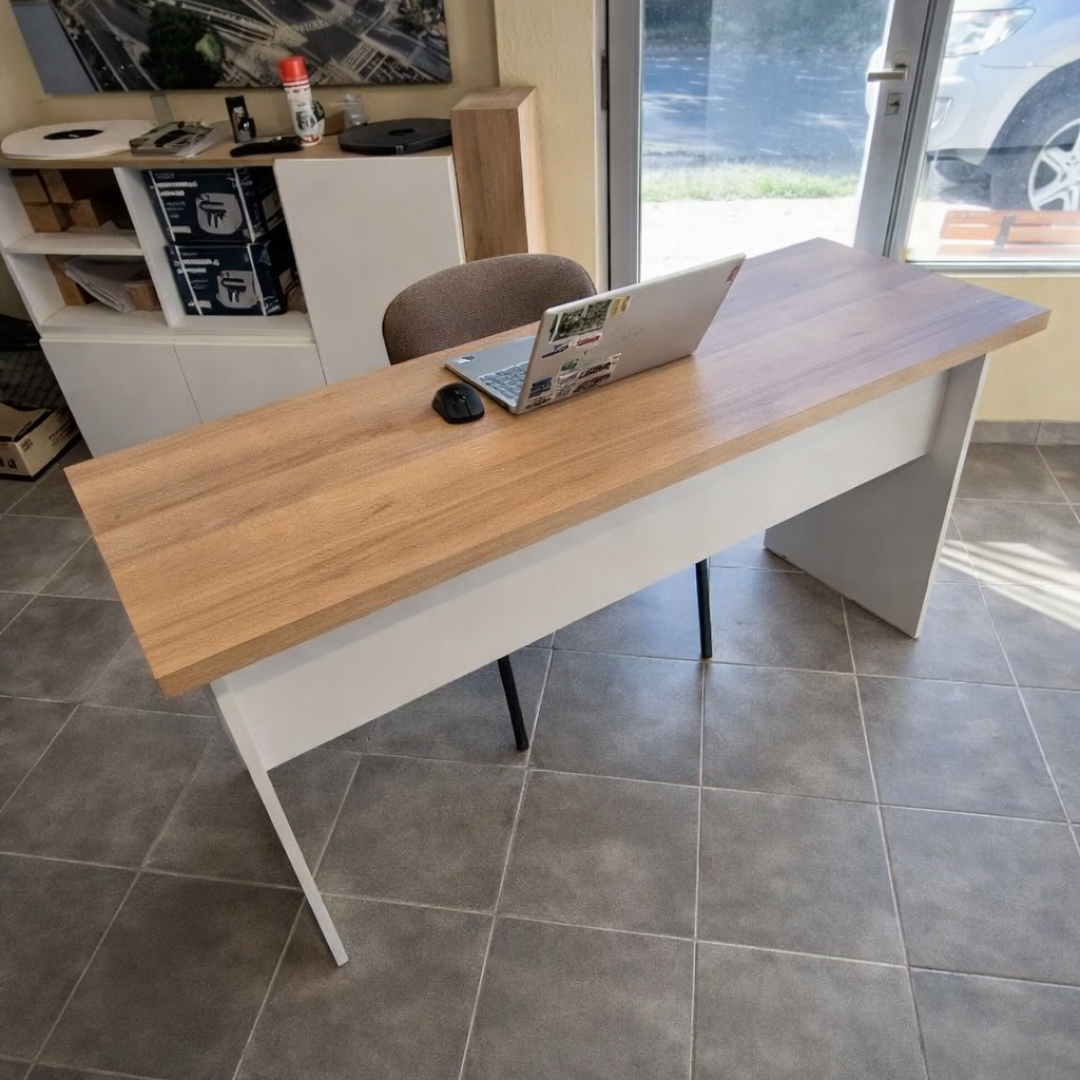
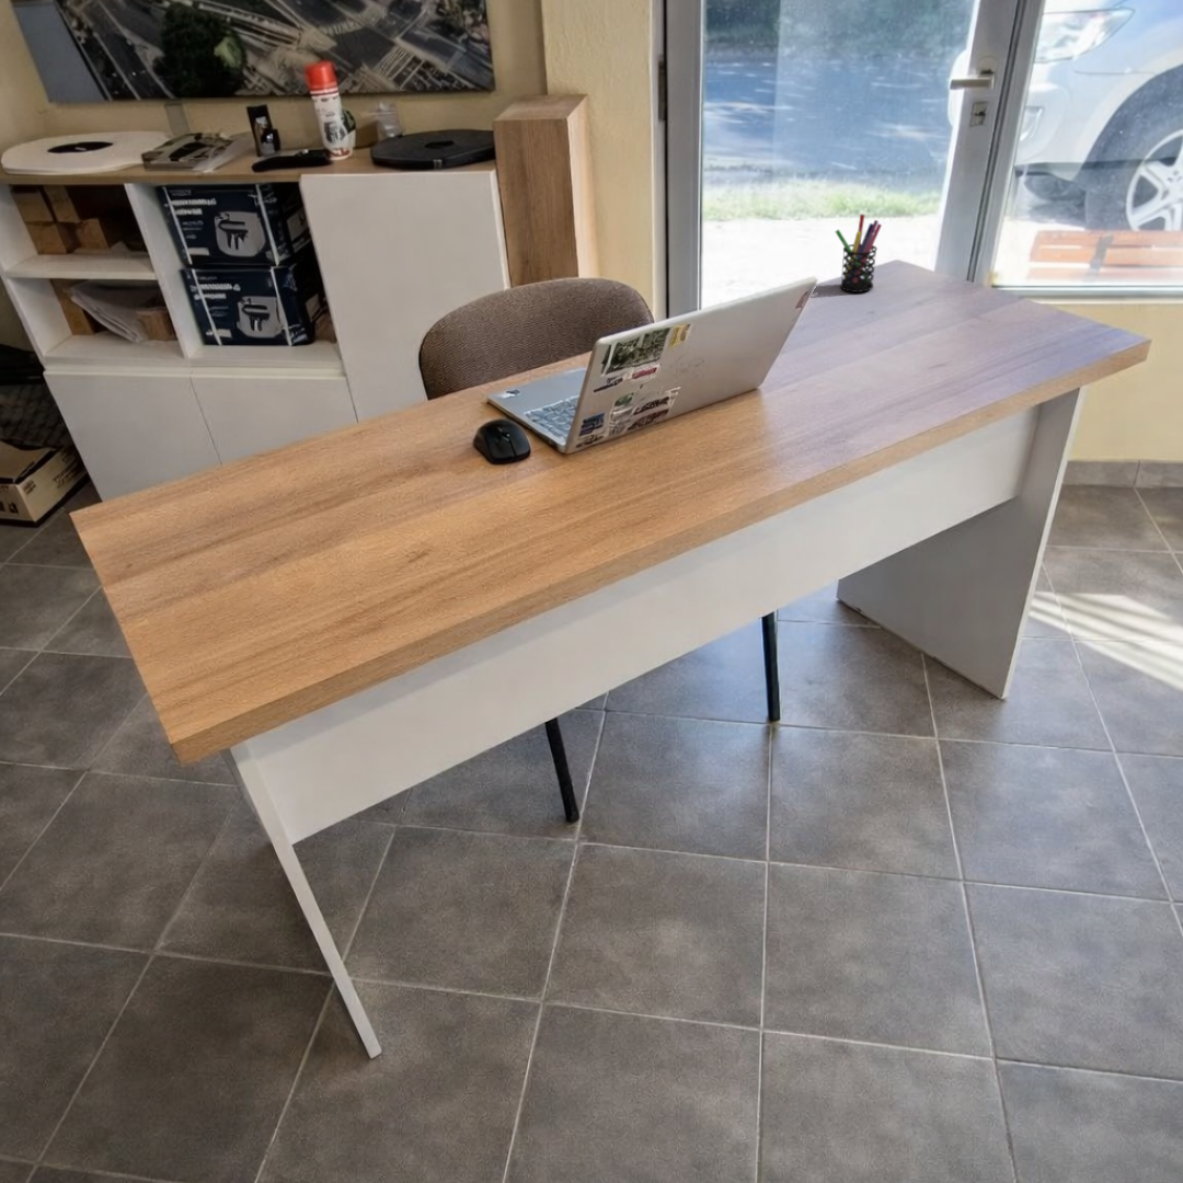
+ pen holder (855, 253)
